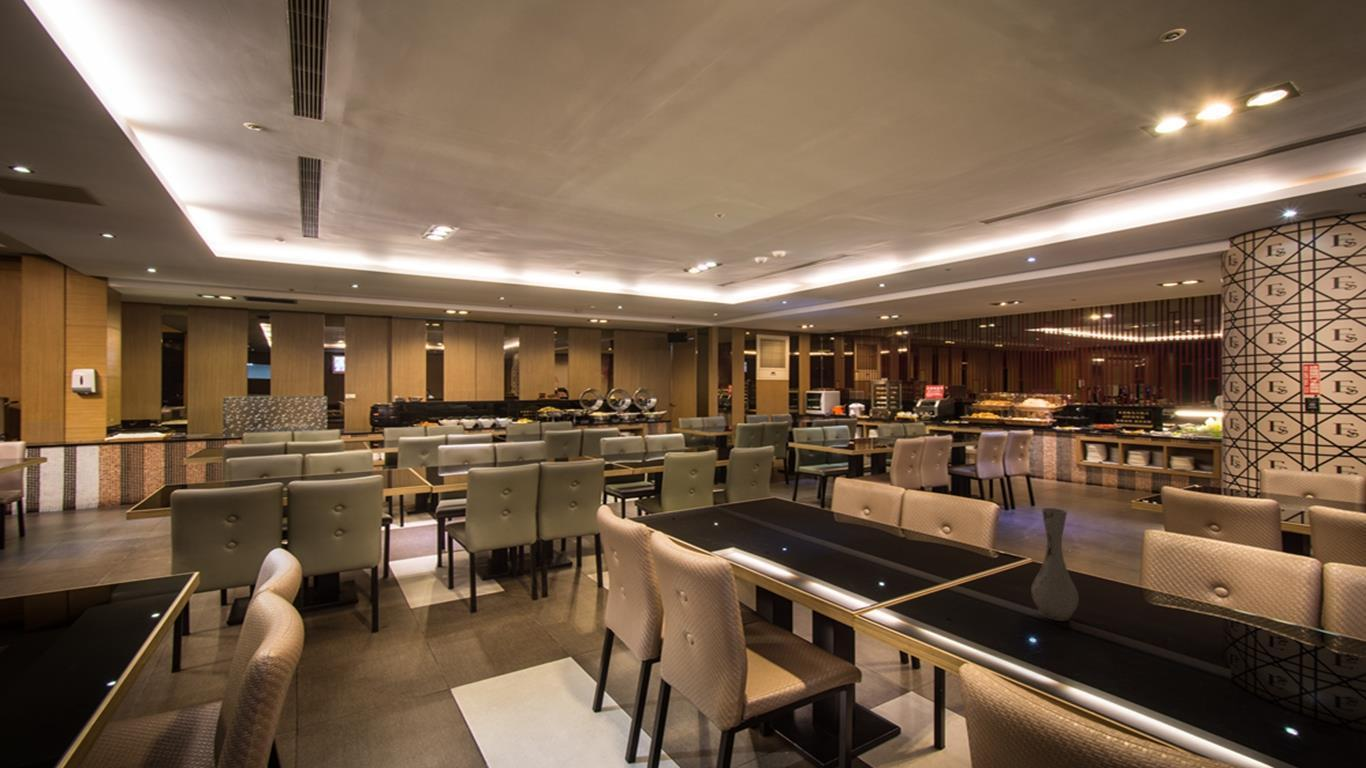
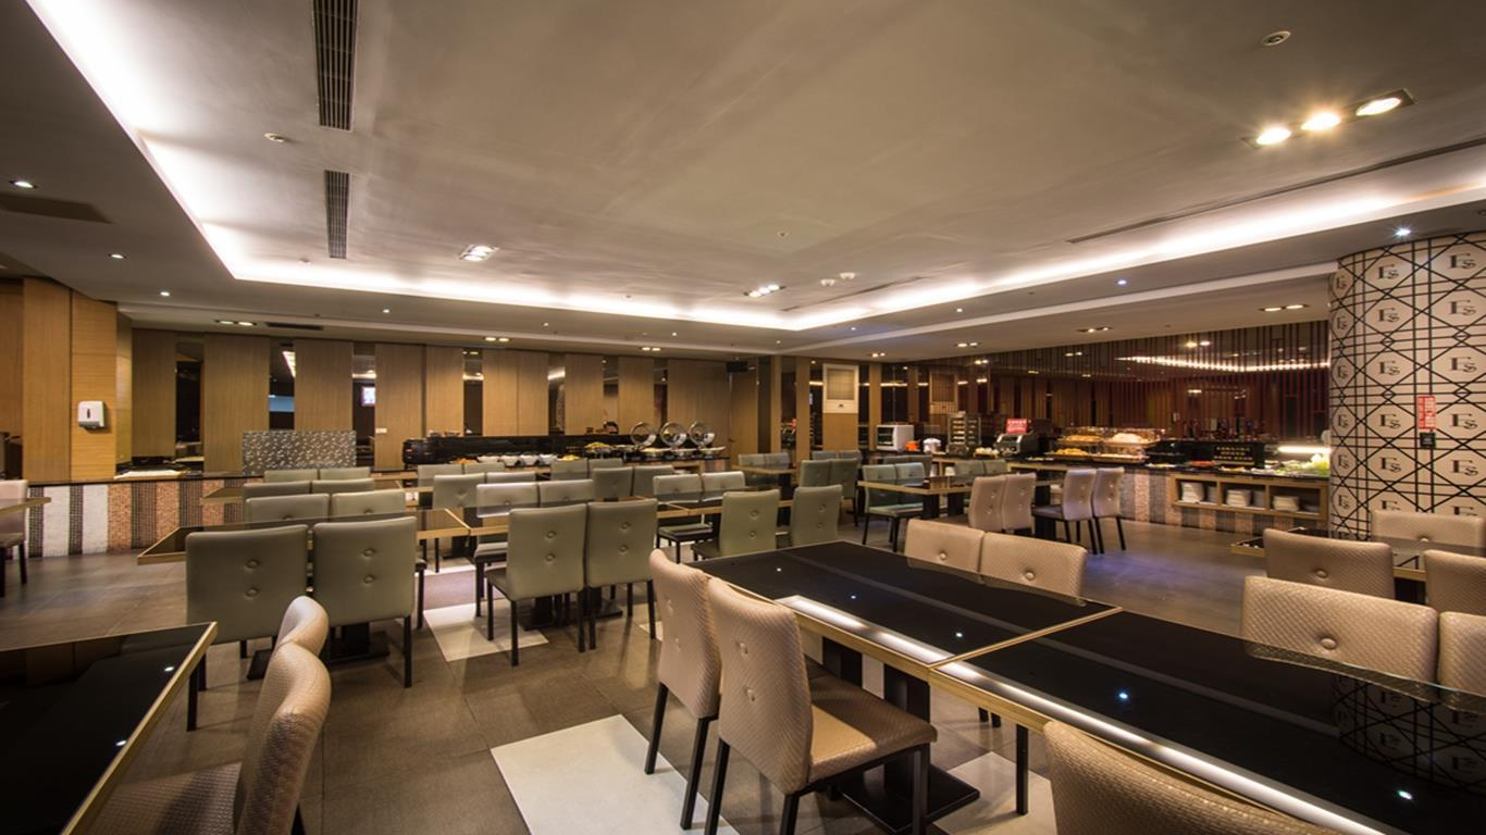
- vase (1054, 563)
